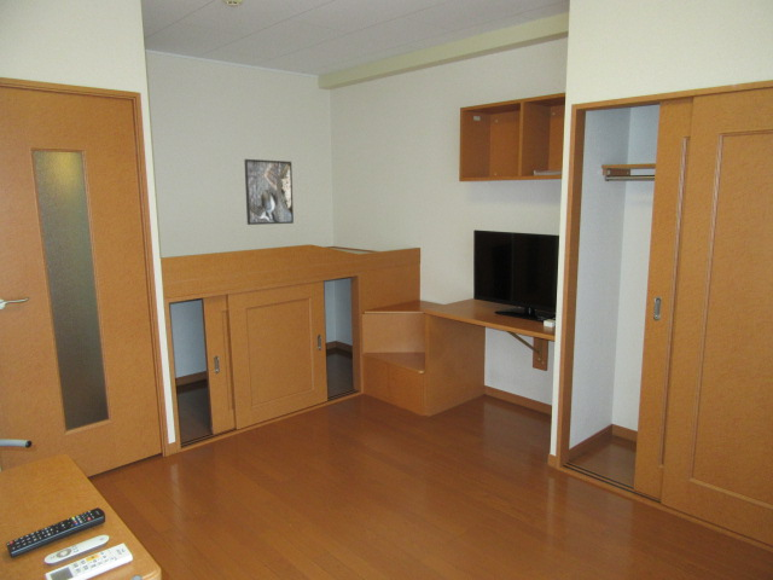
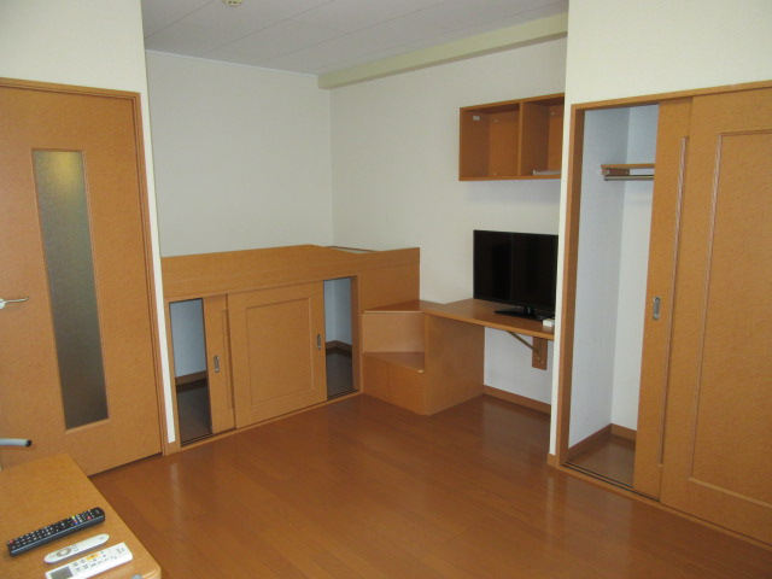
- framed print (269, 192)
